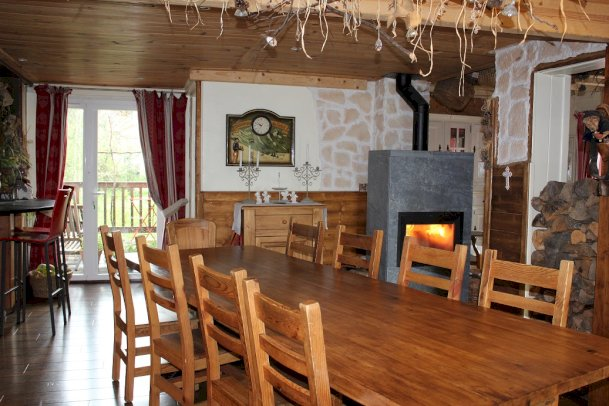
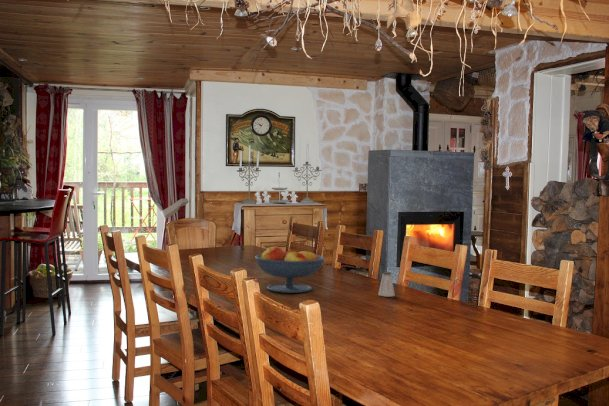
+ saltshaker (386, 283)
+ fruit bowl (289, 267)
